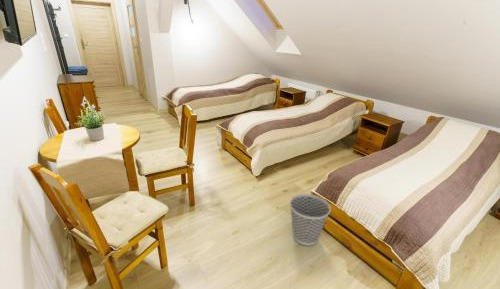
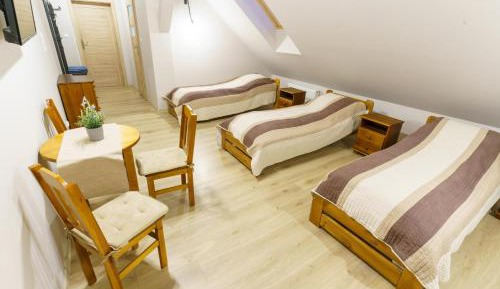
- wastebasket (307, 221)
